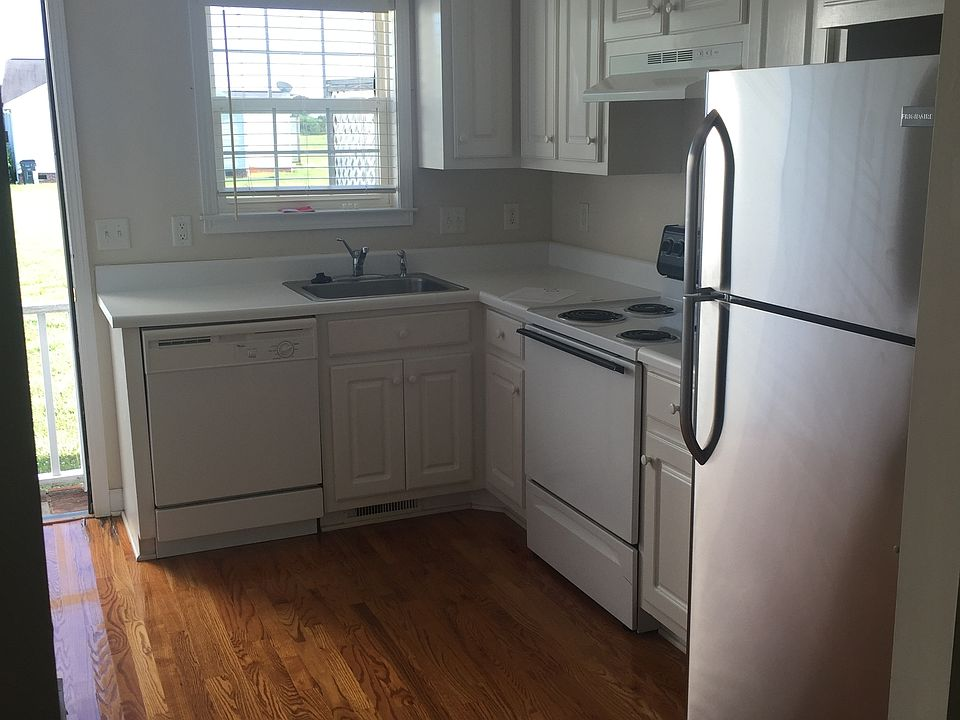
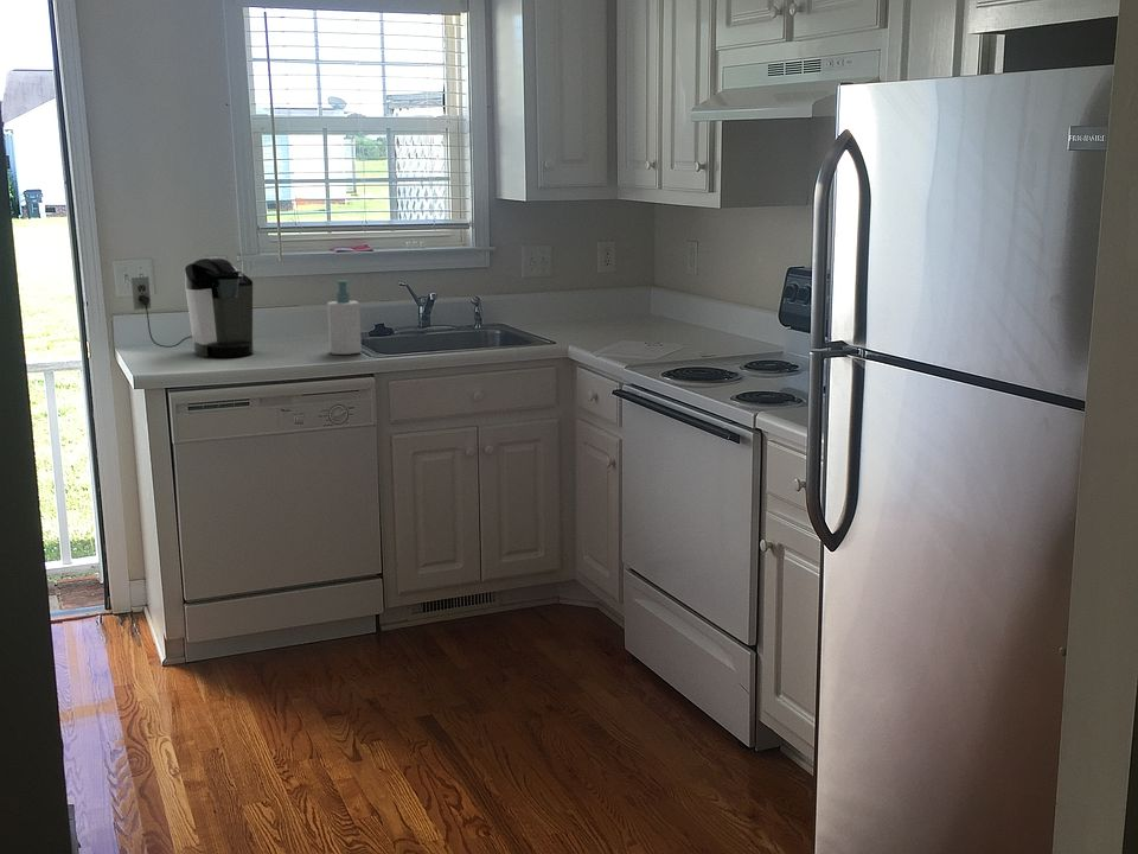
+ soap bottle (344, 317)
+ coffee maker (202, 306)
